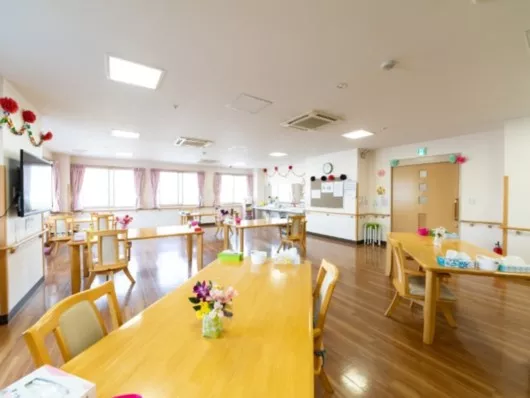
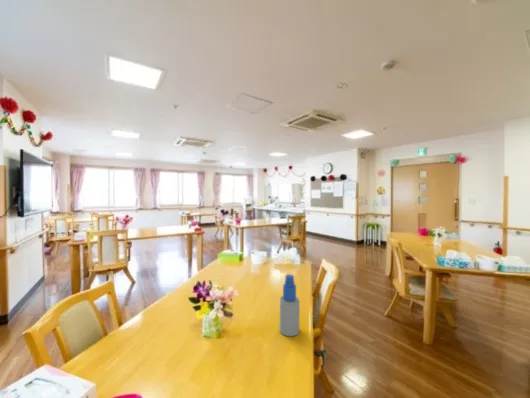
+ spray bottle (289, 303)
